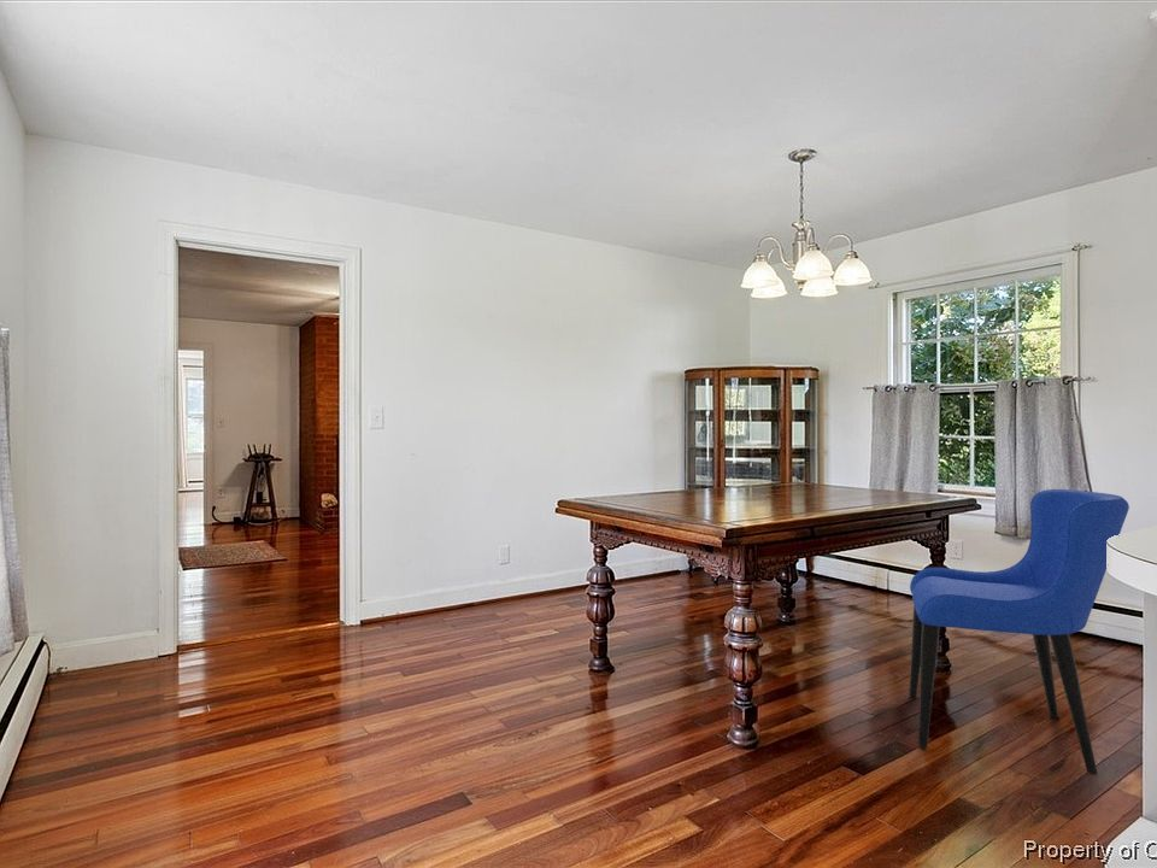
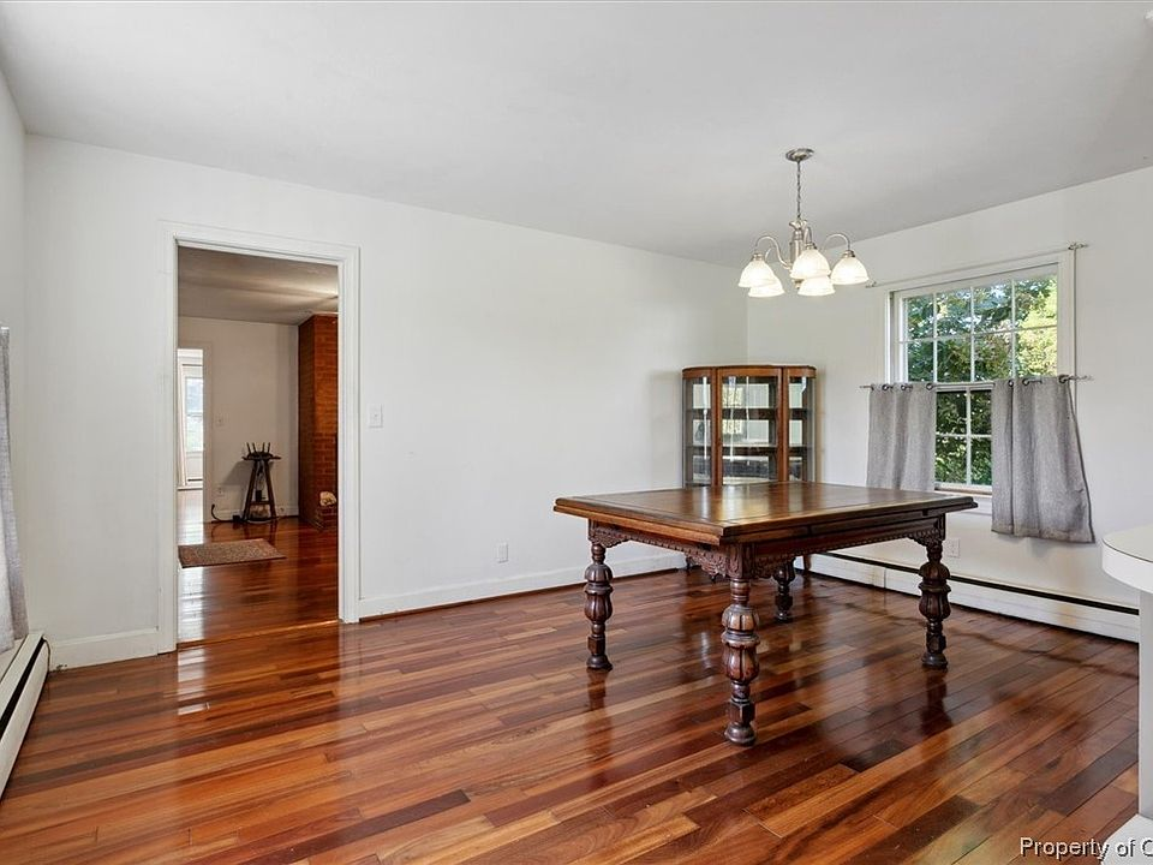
- dining chair (993, 611)
